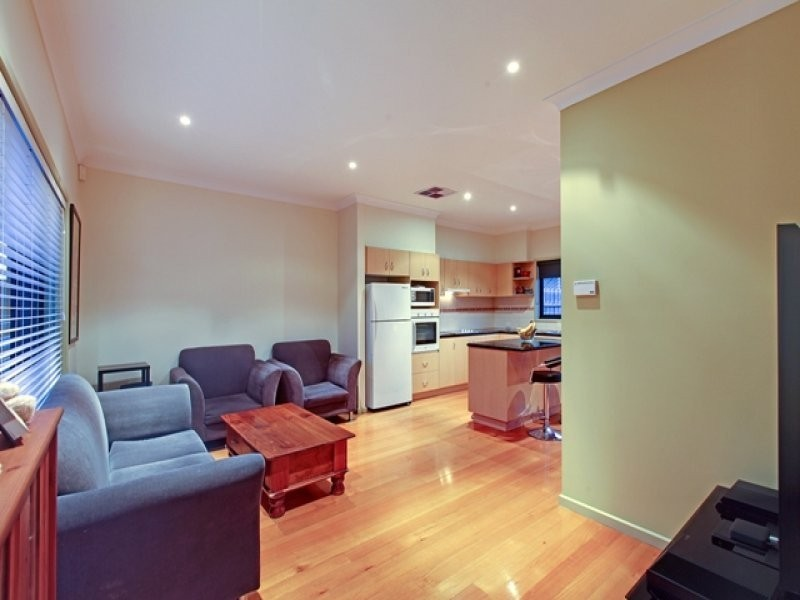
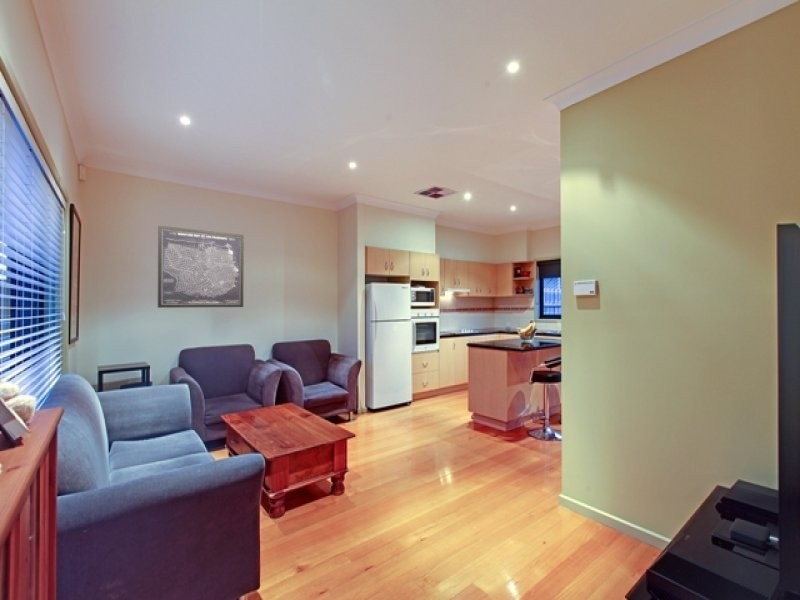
+ wall art (203, 269)
